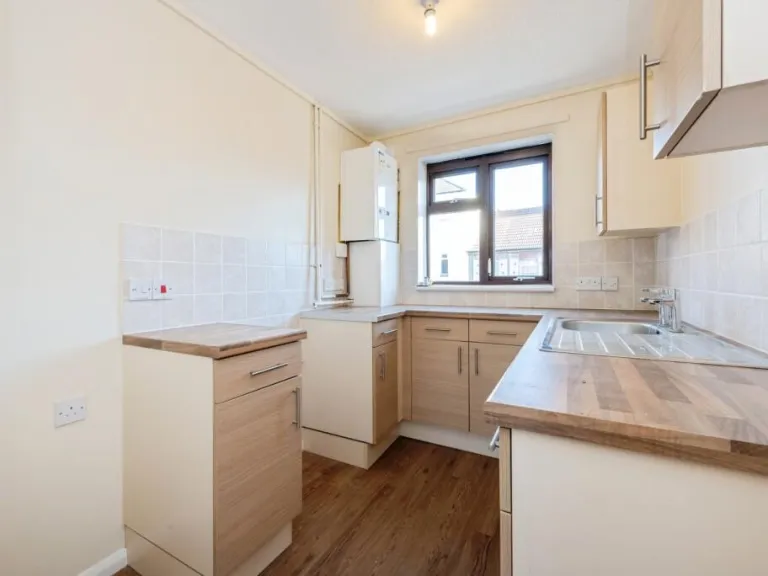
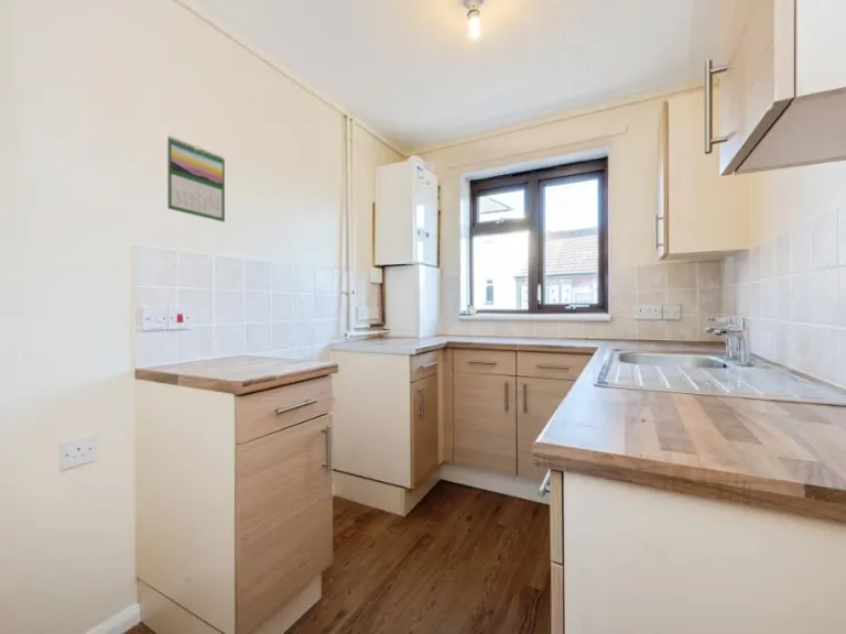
+ calendar (197, 181)
